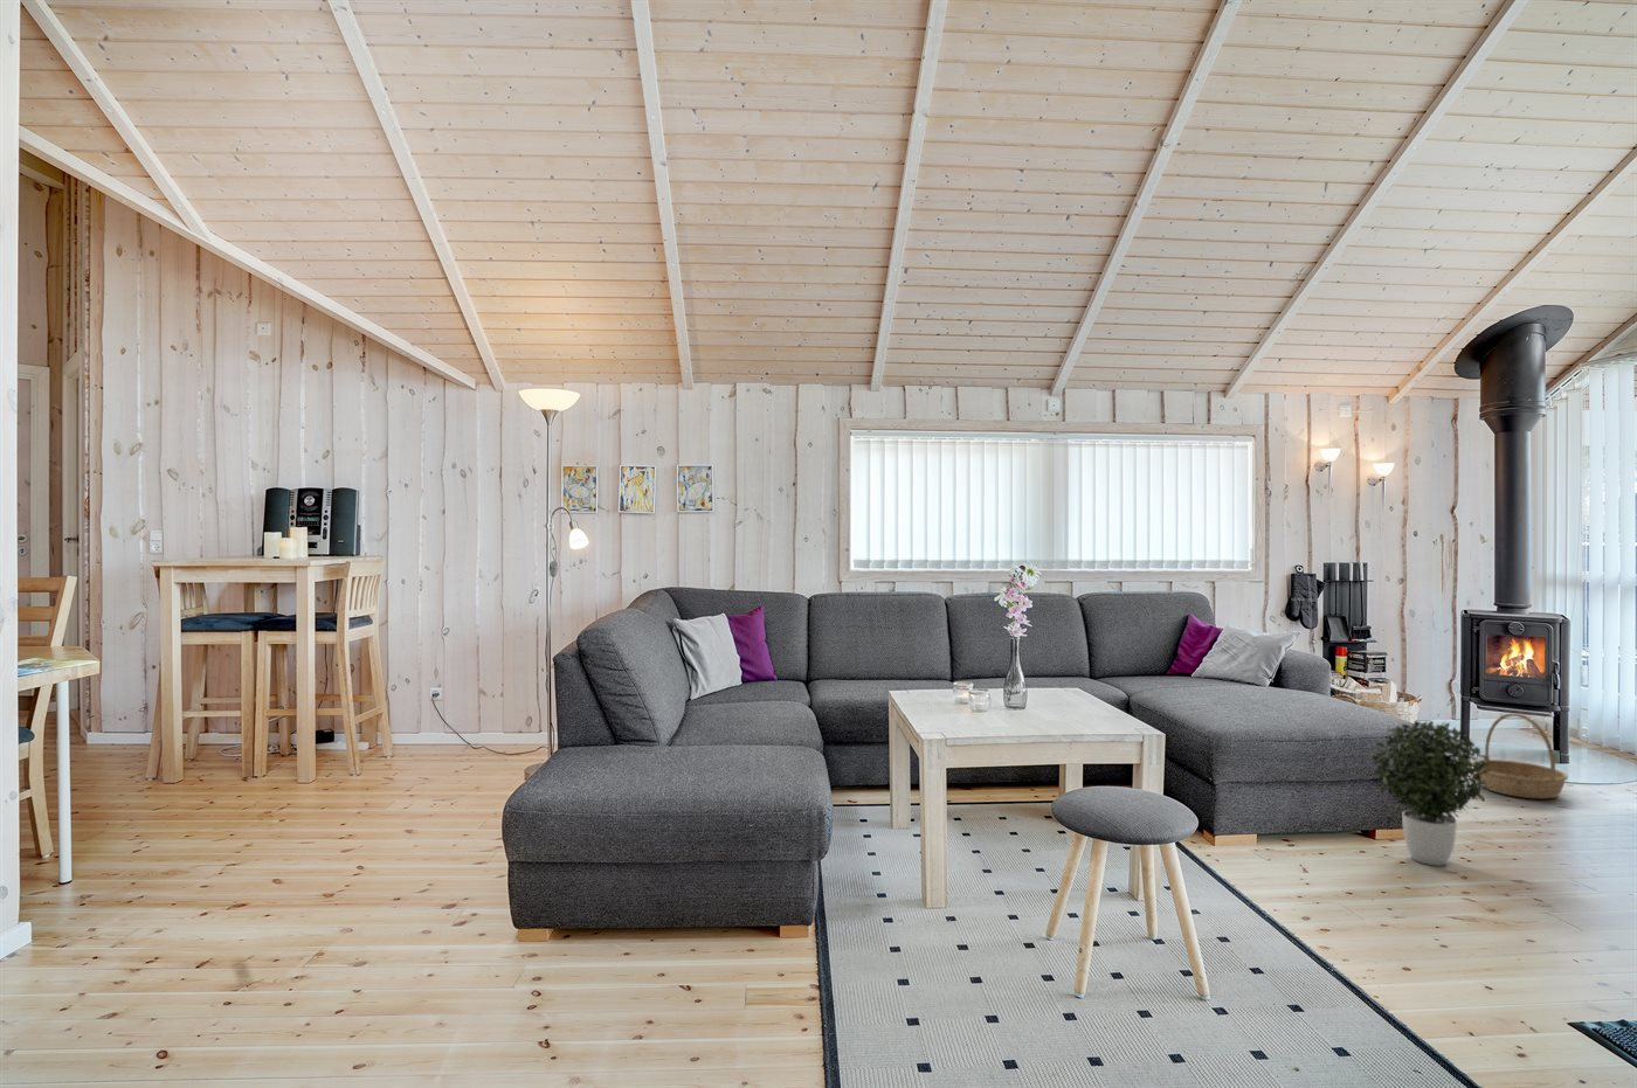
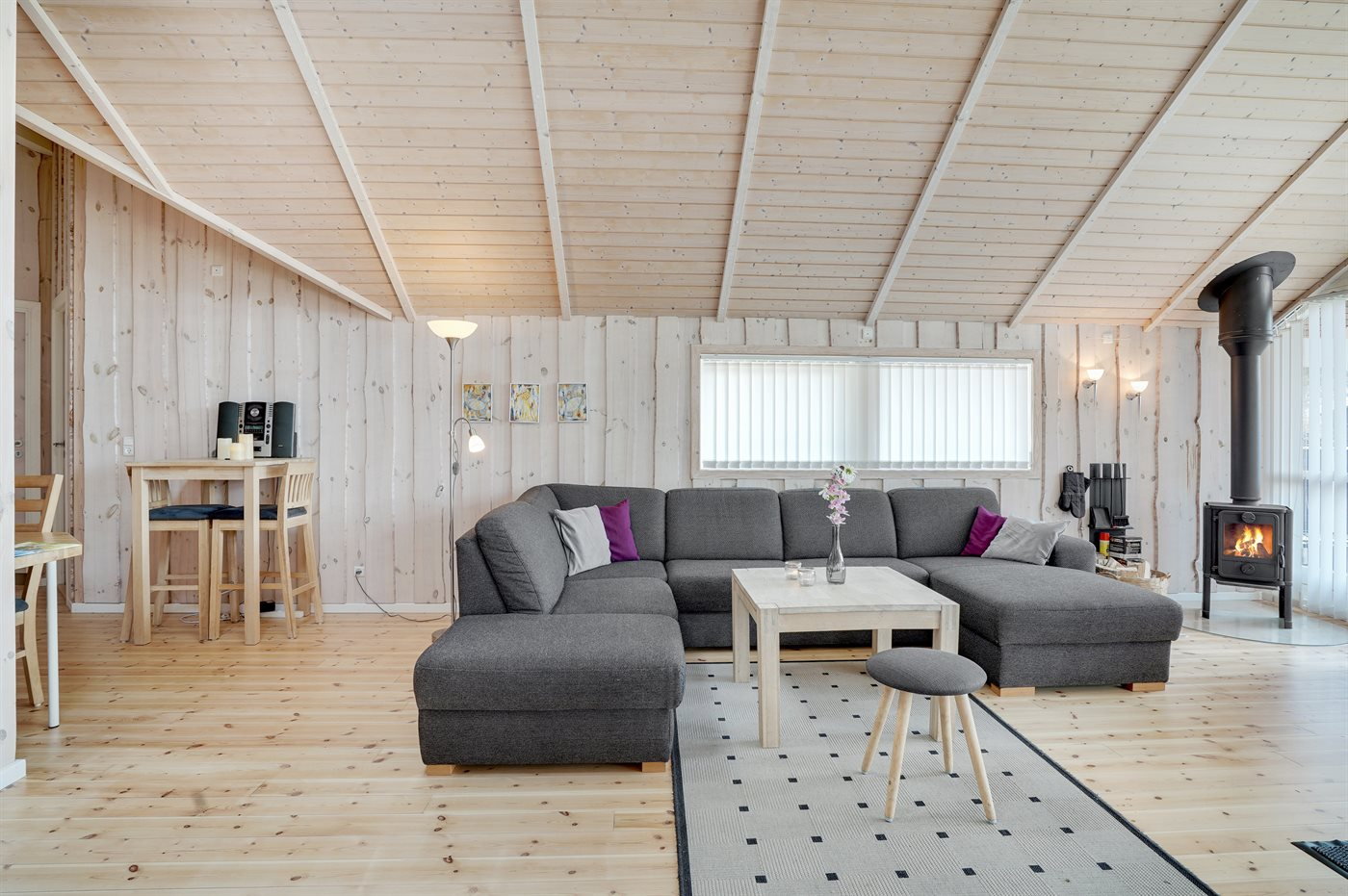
- basket (1514, 761)
- potted plant (1431, 790)
